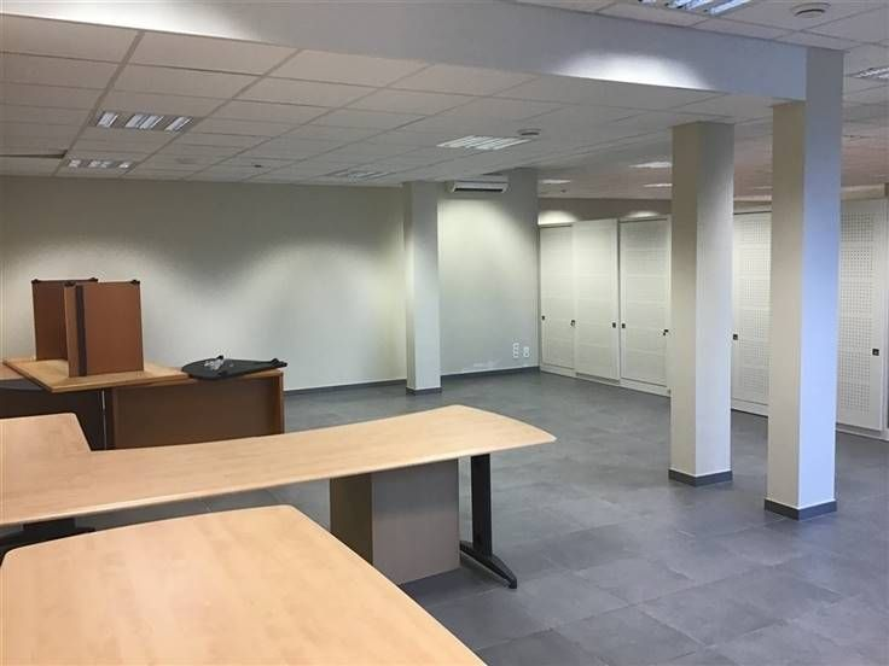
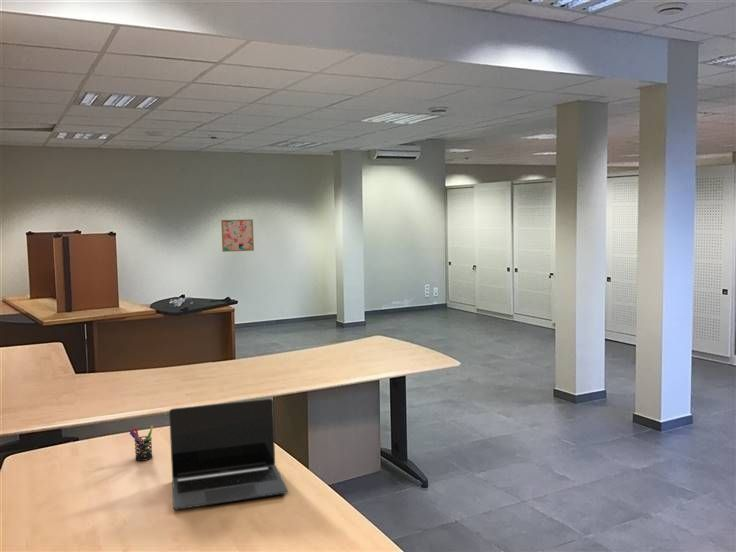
+ laptop (227, 450)
+ pen holder (143, 441)
+ wall art (237, 235)
